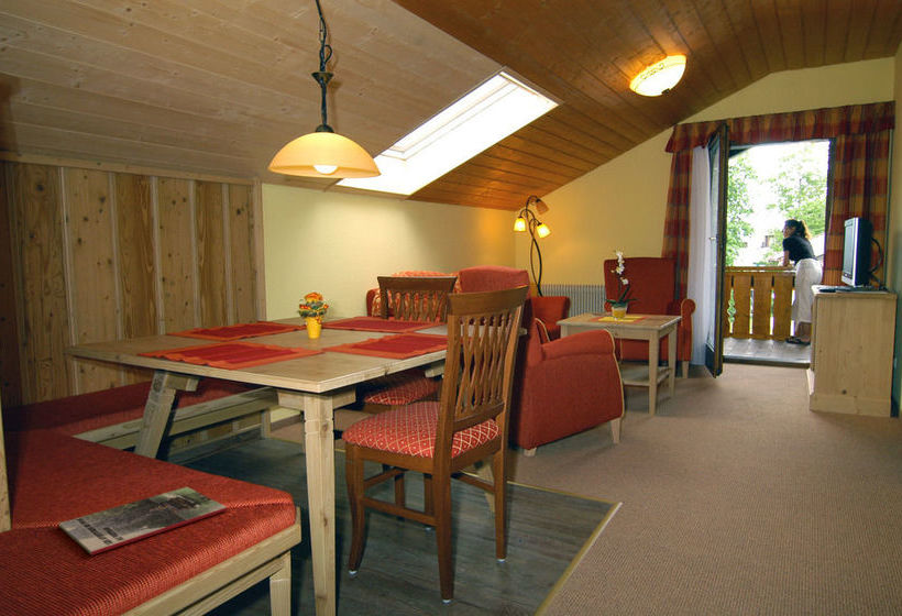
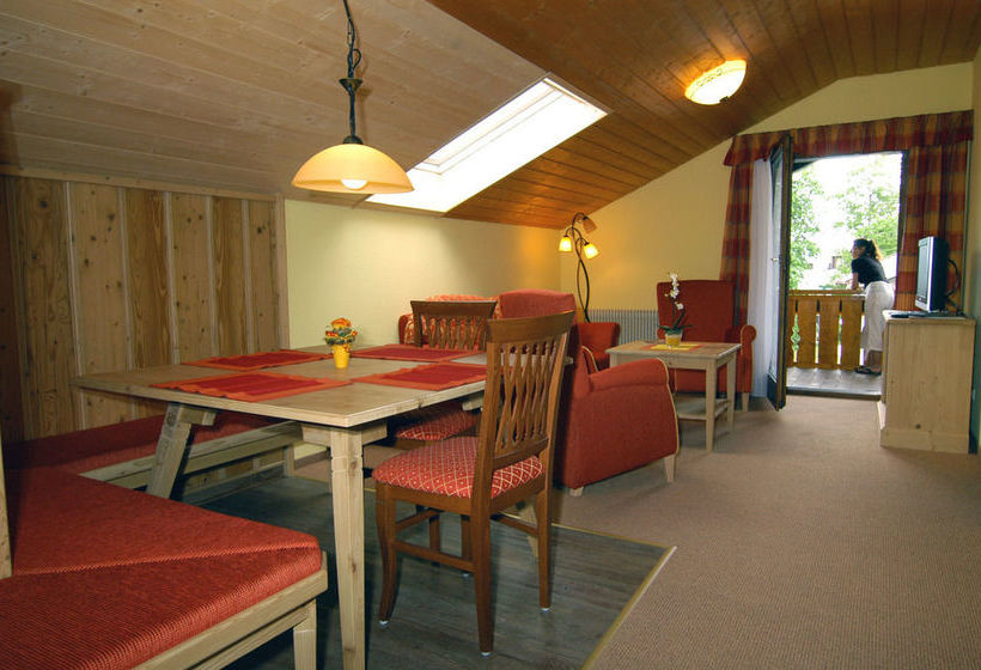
- magazine (145, 516)
